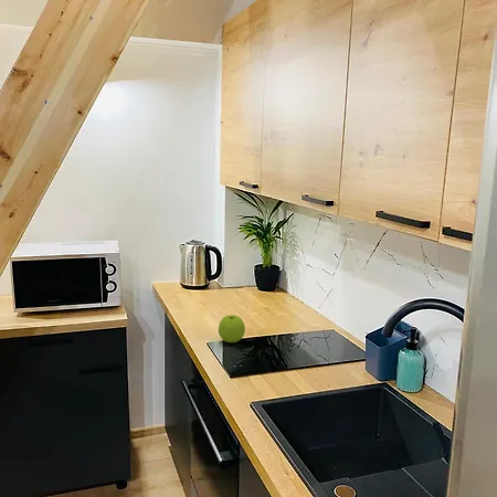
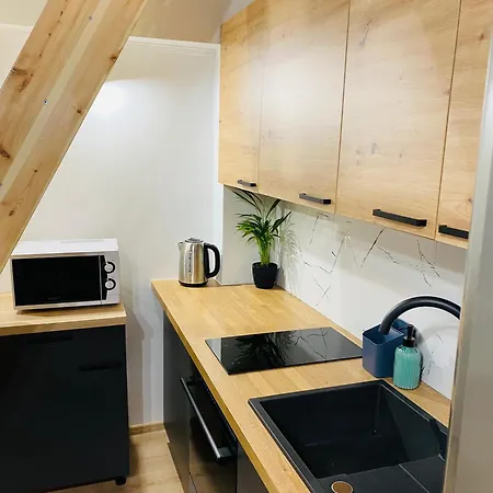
- apple (231, 328)
